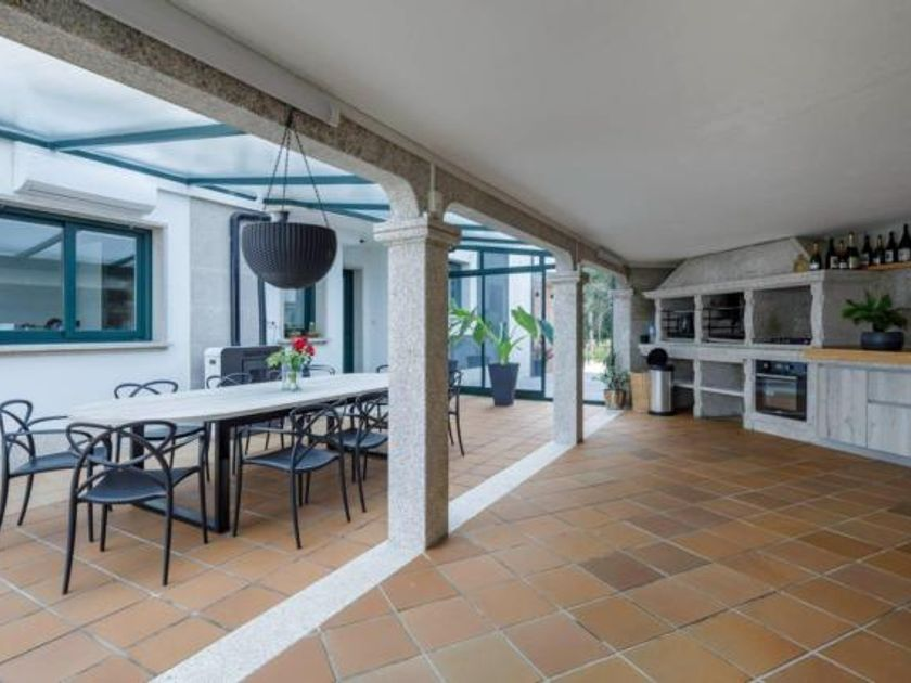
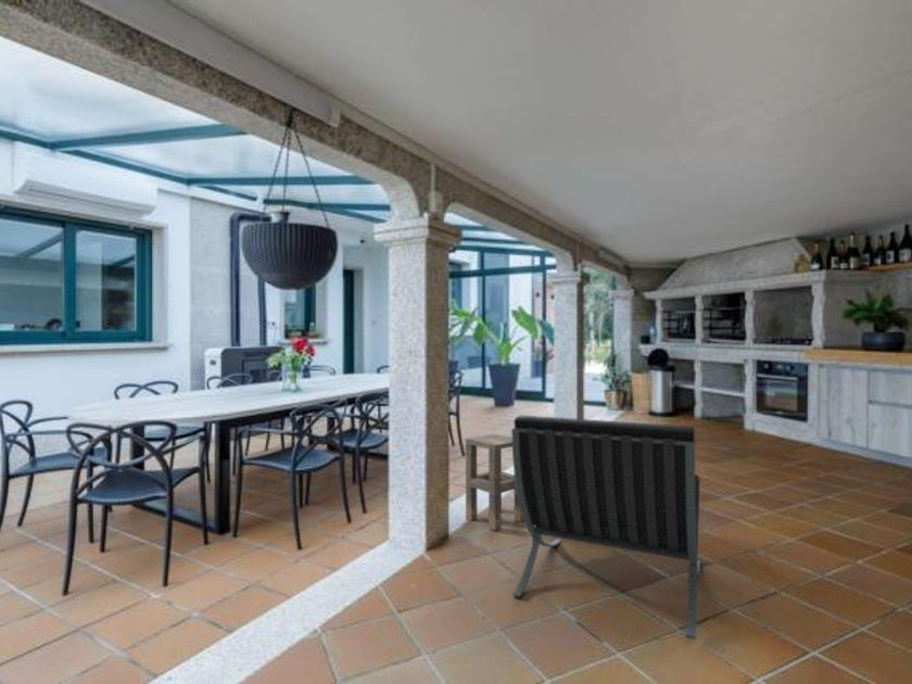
+ lounge chair (612, 495)
+ side table (495, 479)
